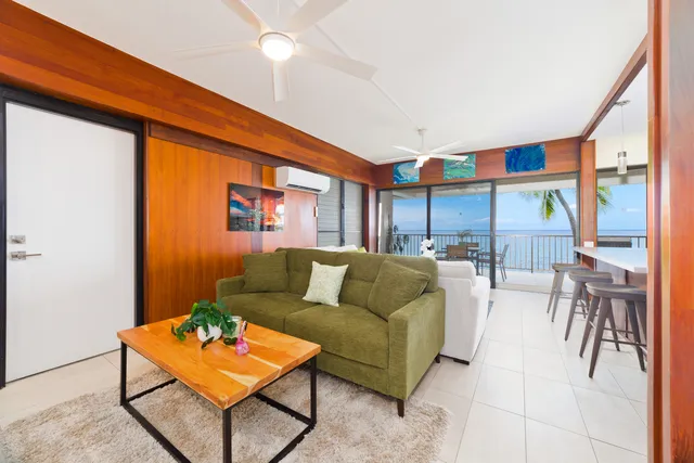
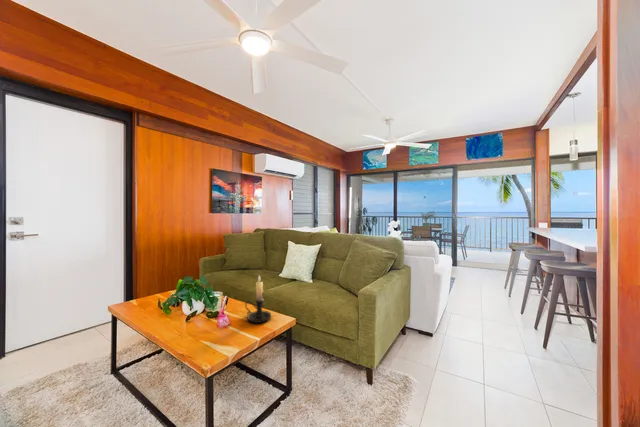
+ candle holder (256, 296)
